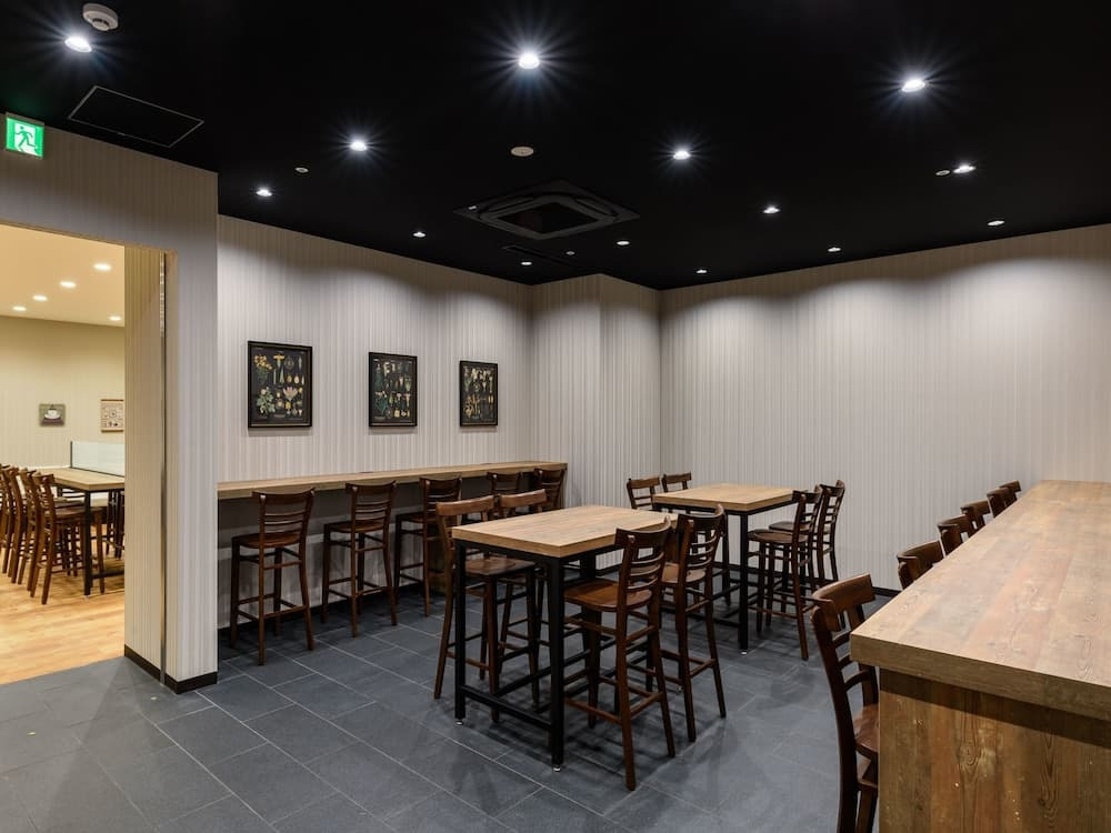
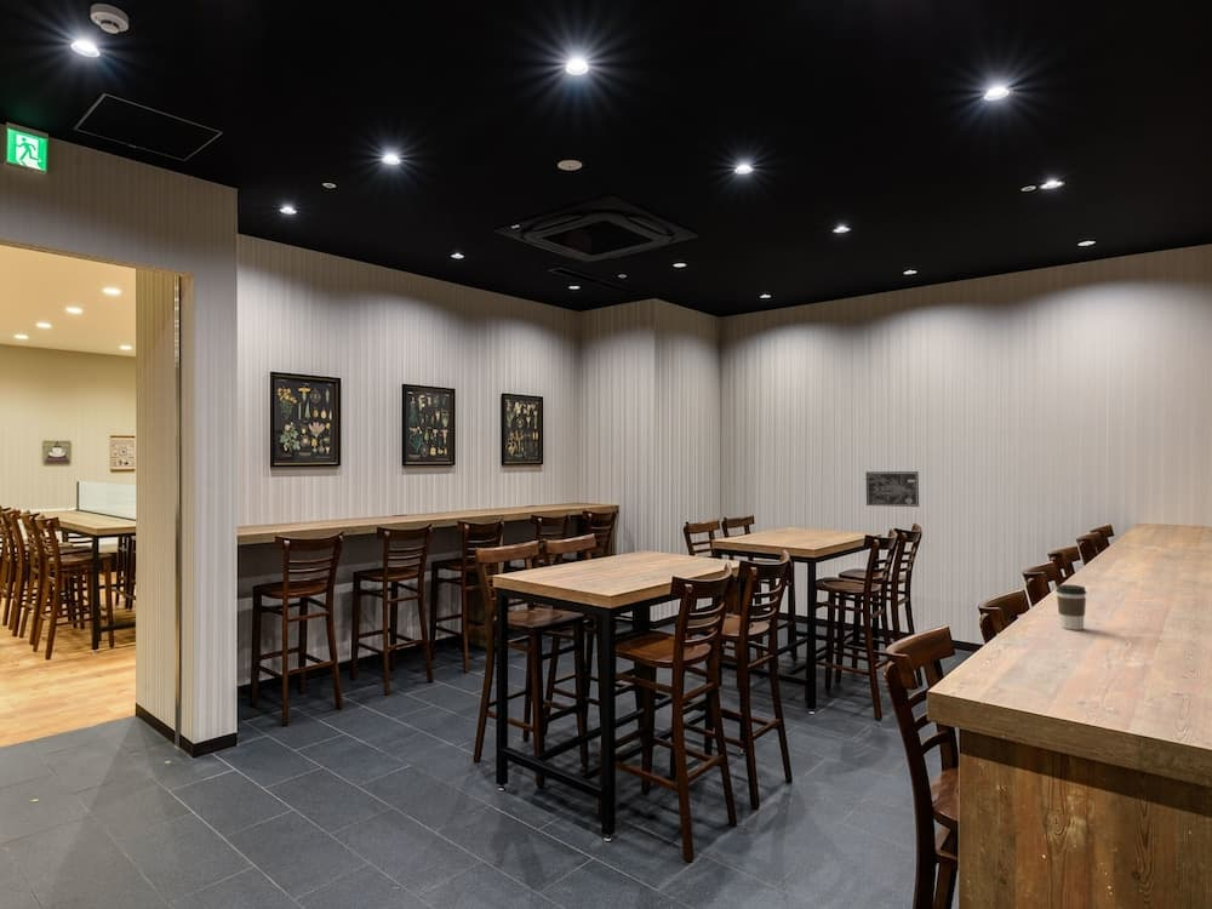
+ coffee cup (1071, 606)
+ wall art (891, 488)
